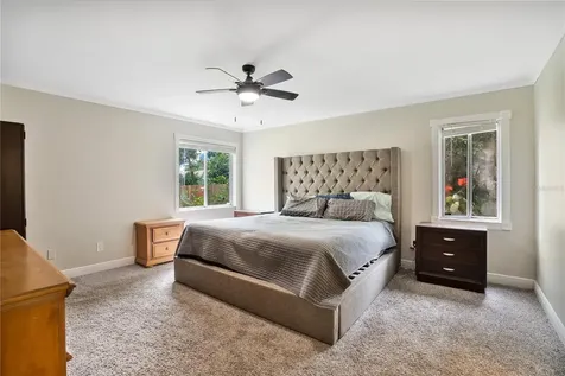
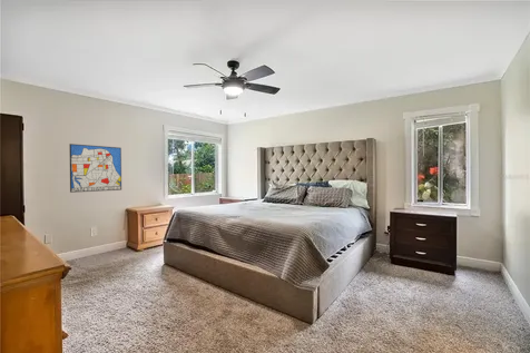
+ wall art (97, 168)
